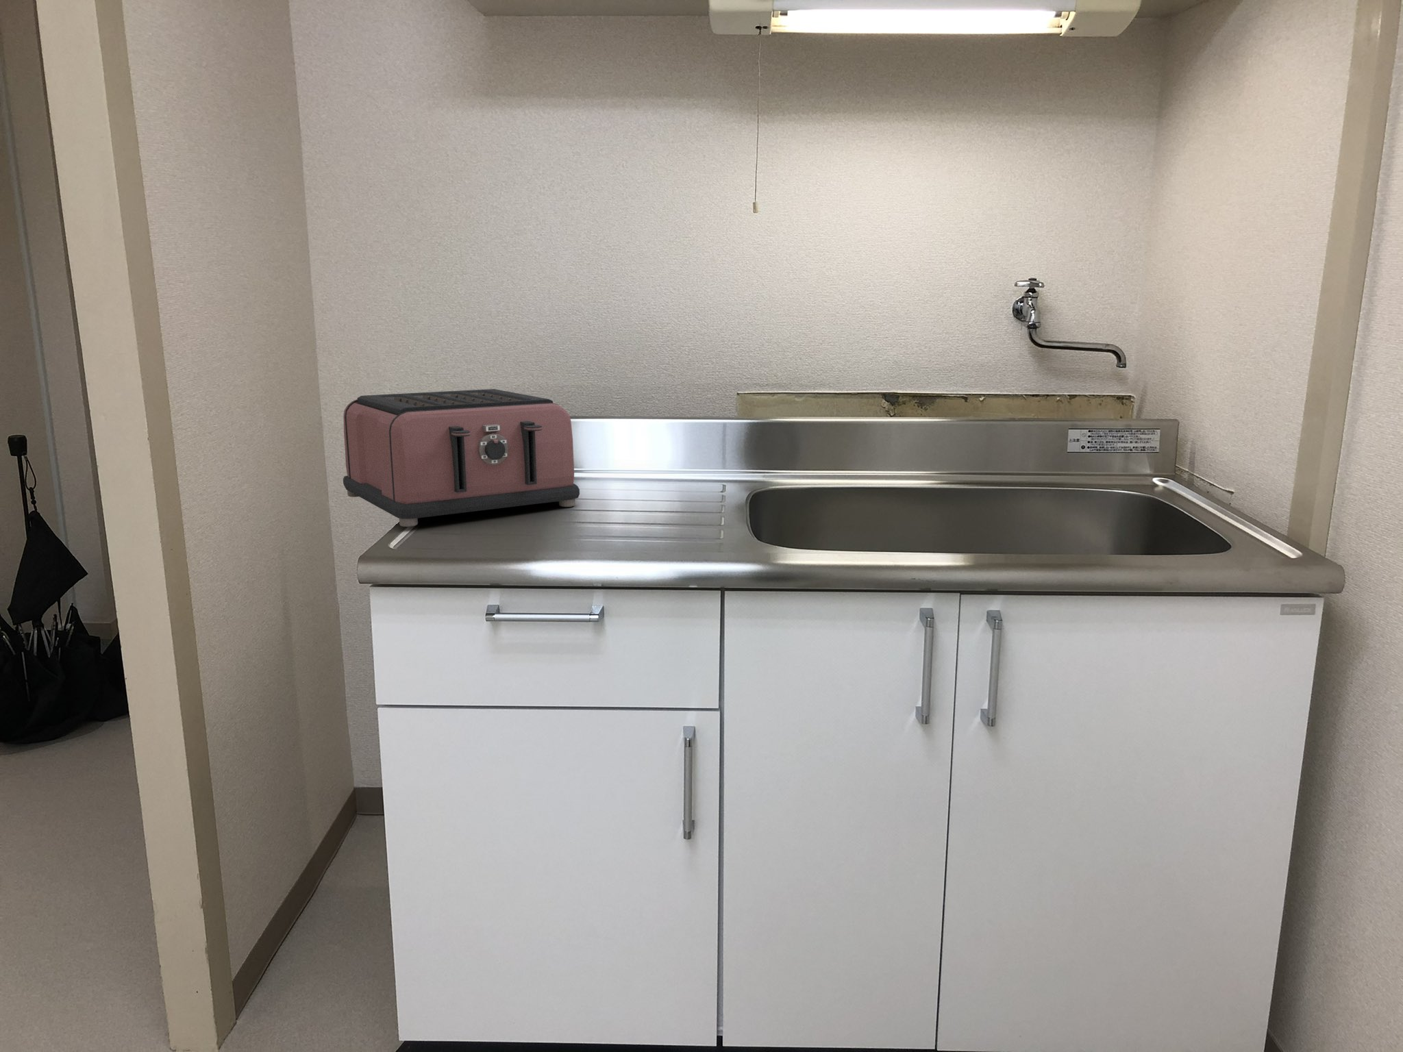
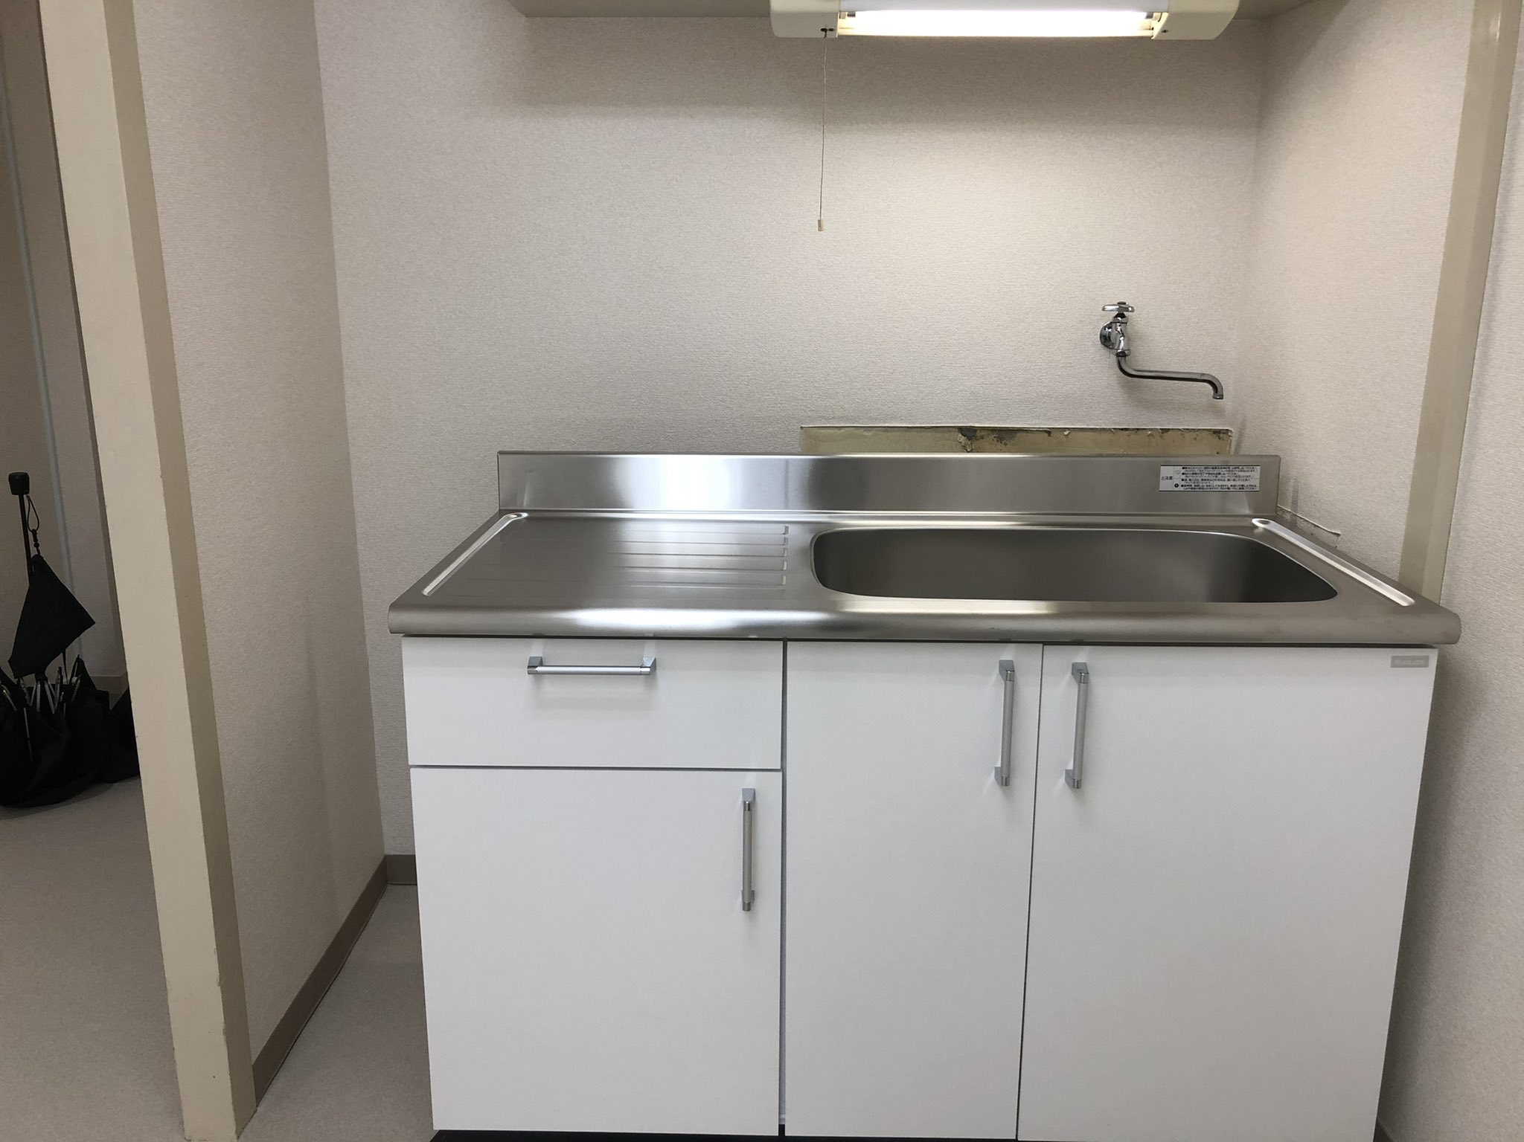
- toaster (460, 451)
